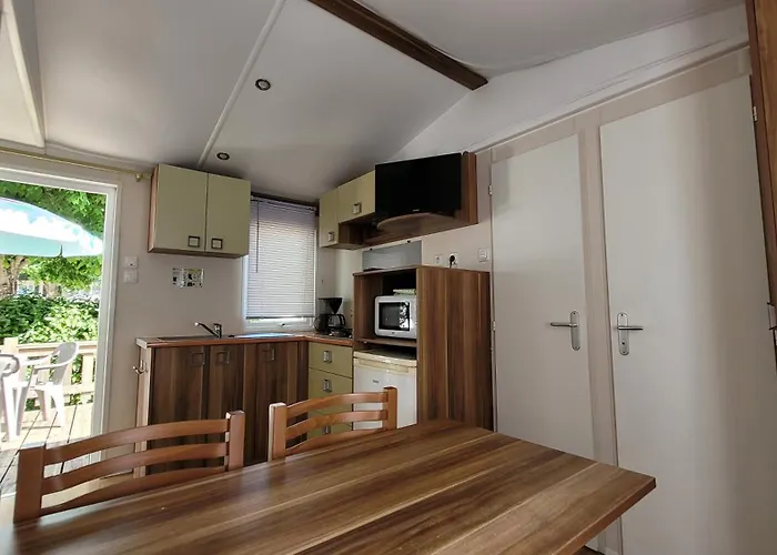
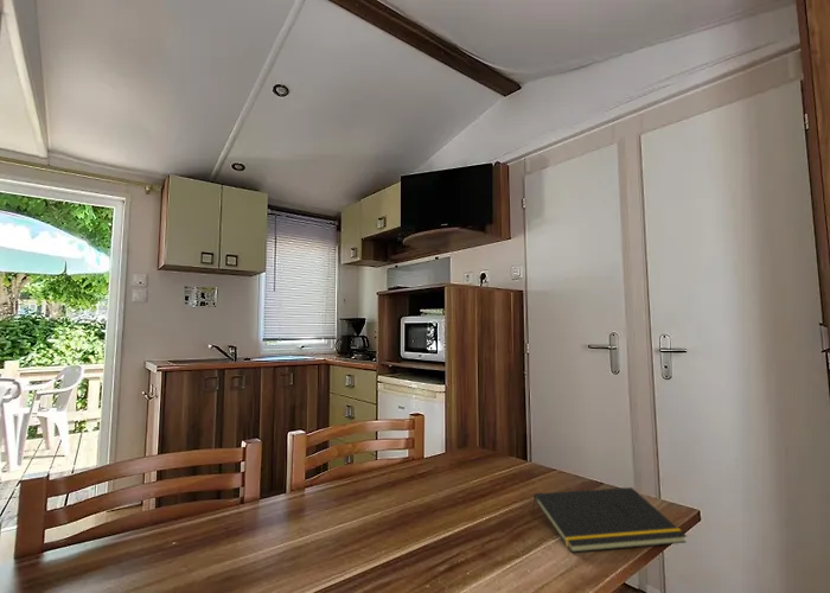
+ notepad (605, 516)
